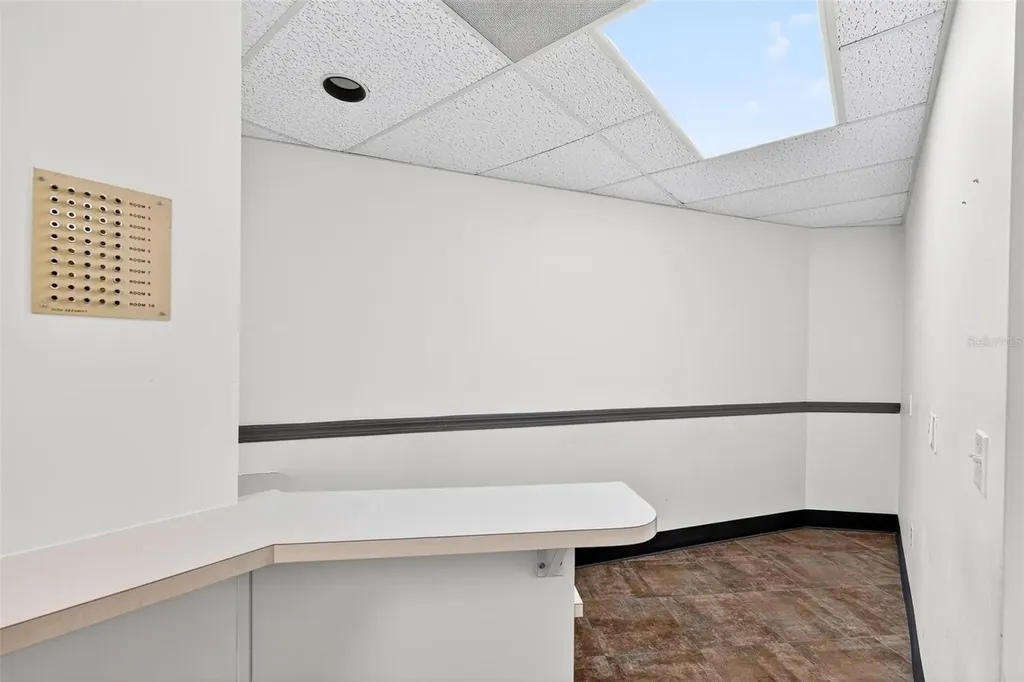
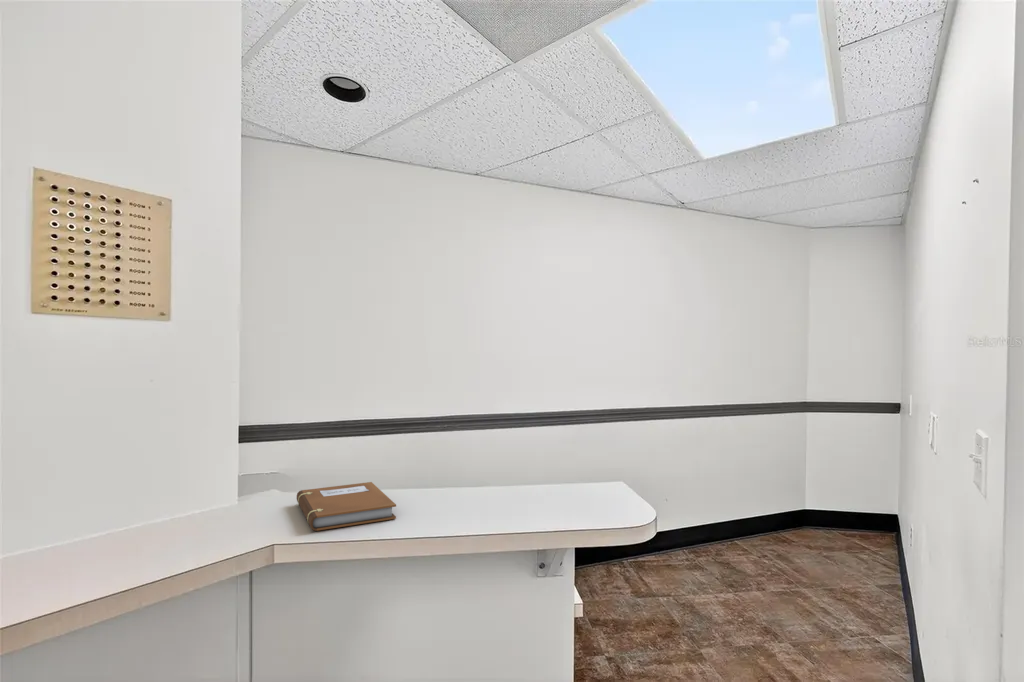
+ notebook (343, 503)
